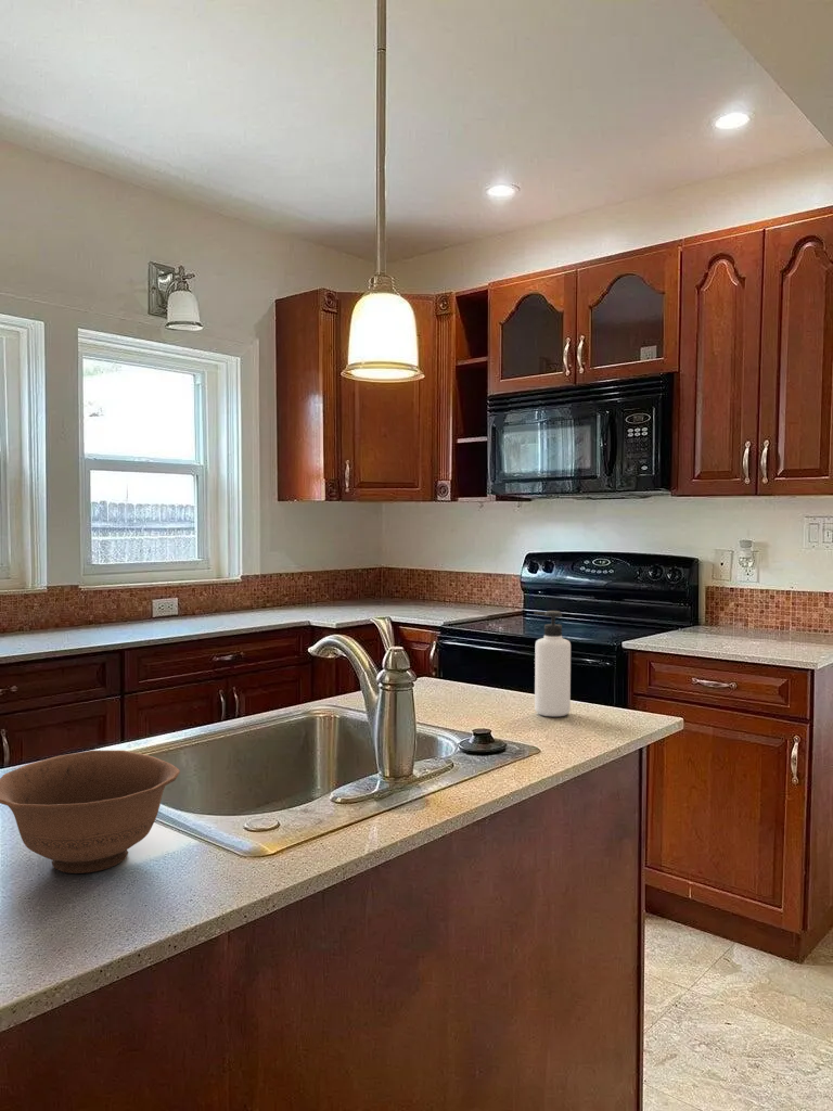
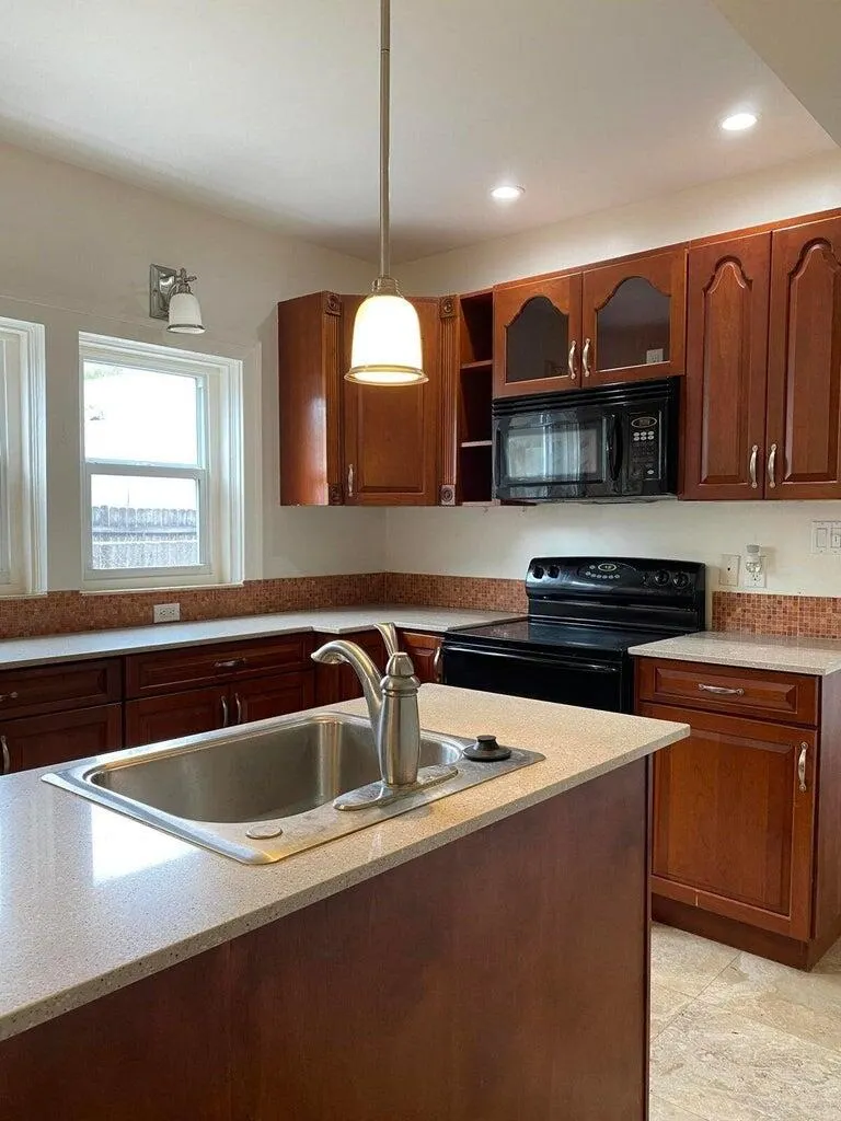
- bowl (89, 816)
- soap dispenser (551, 662)
